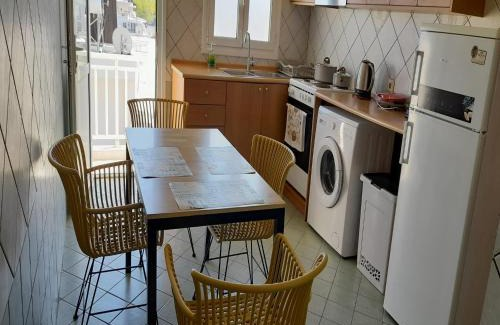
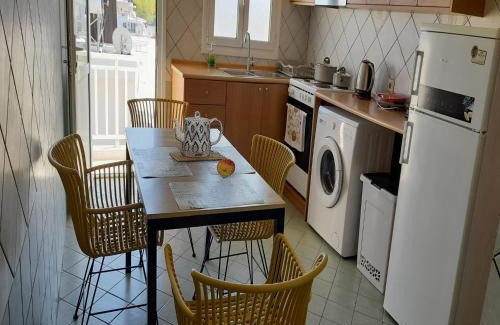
+ teapot (198, 133)
+ fruit (225, 167)
